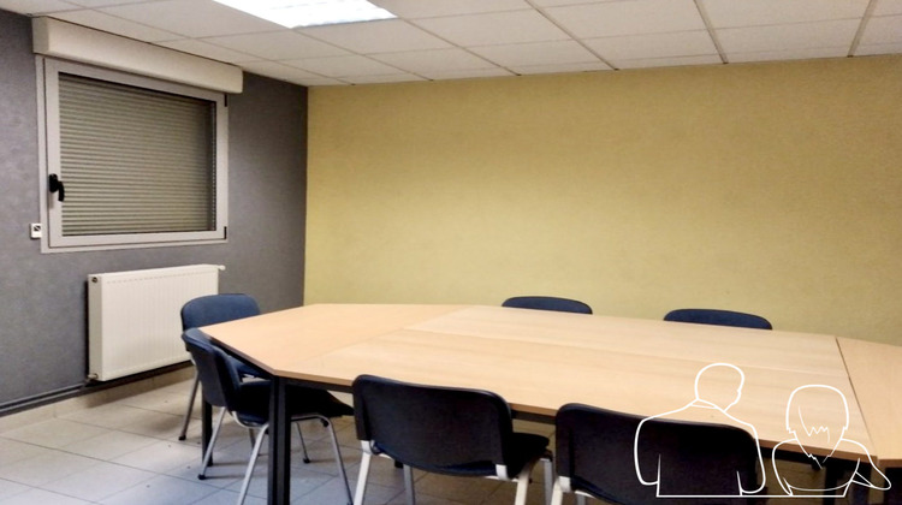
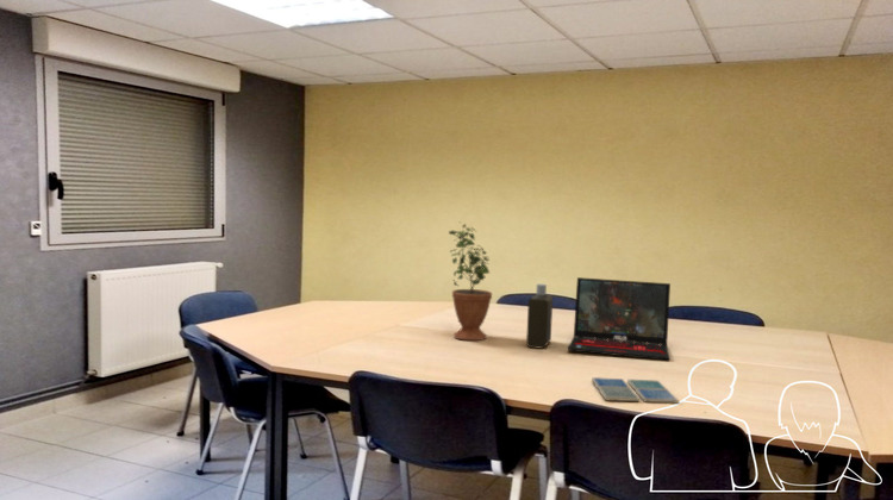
+ bottle (539, 314)
+ potted plant (468, 279)
+ drink coaster (631, 389)
+ laptop (620, 317)
